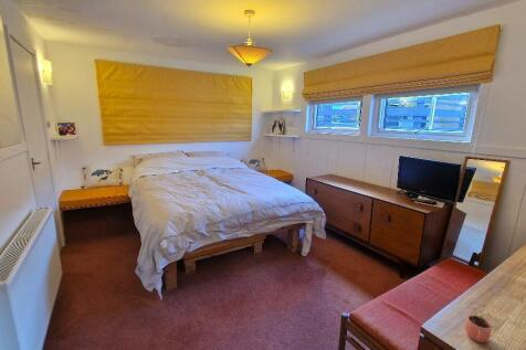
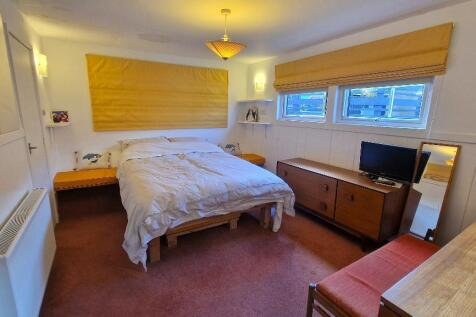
- cocoa (478, 324)
